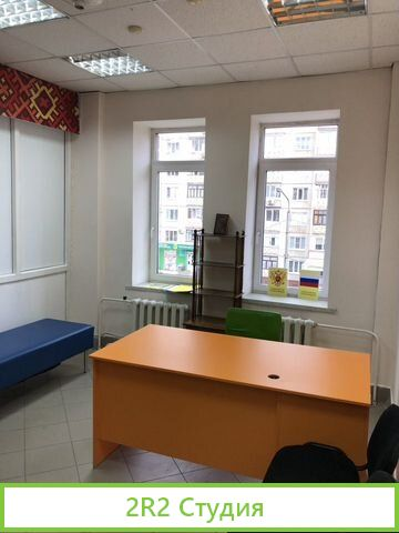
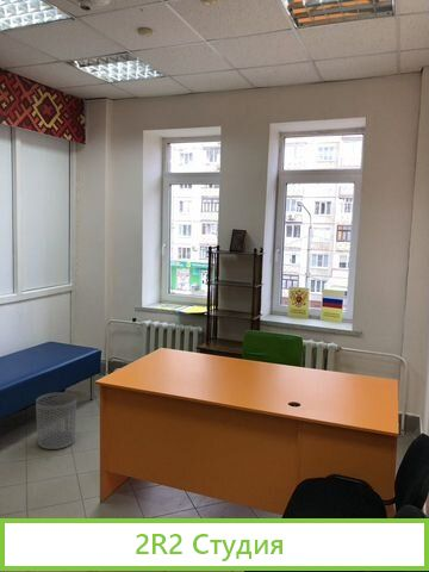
+ waste bin (56, 419)
